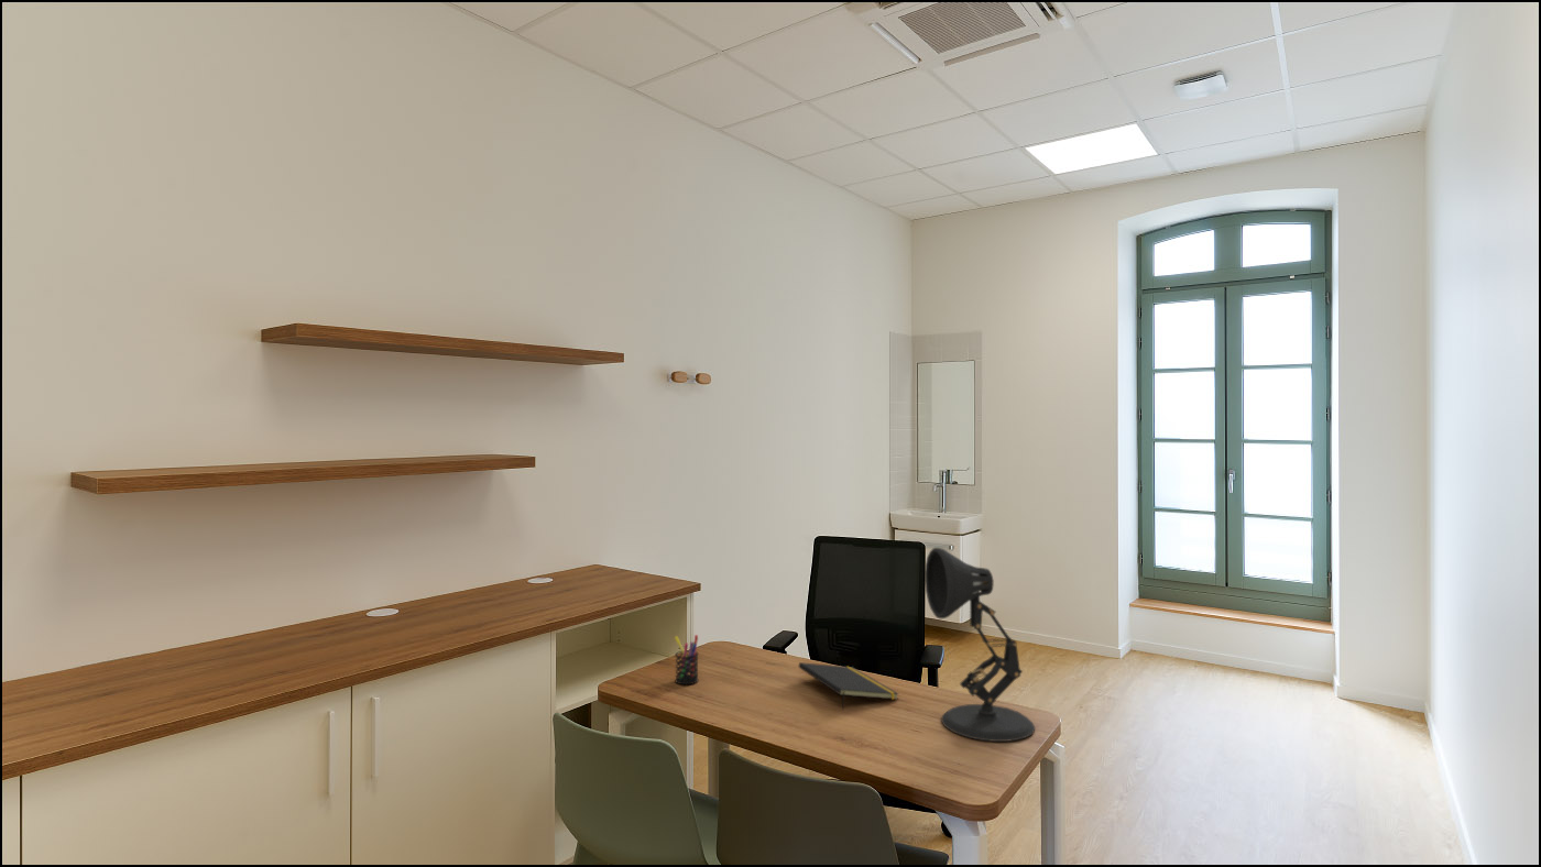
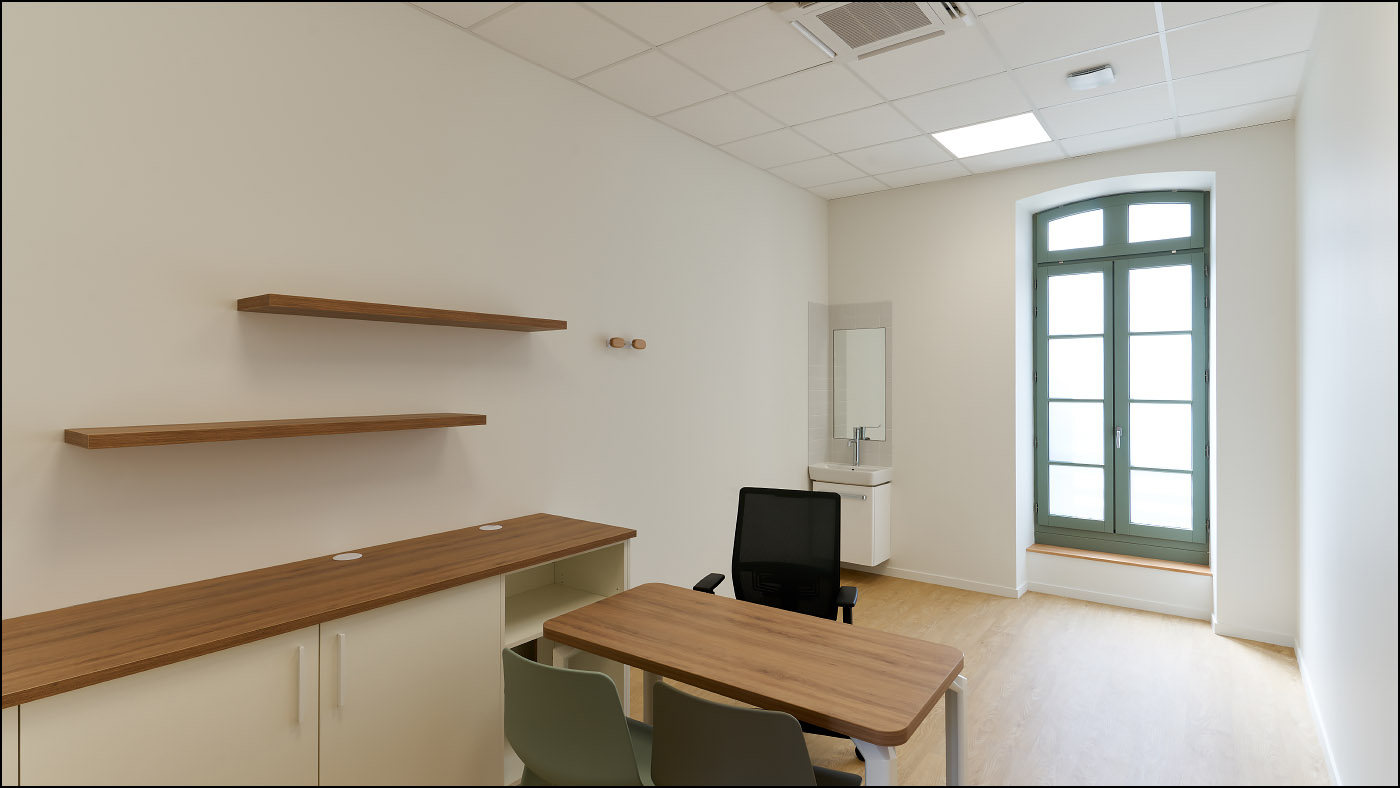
- notepad (846, 680)
- desk lamp (983, 635)
- pen holder (689, 657)
